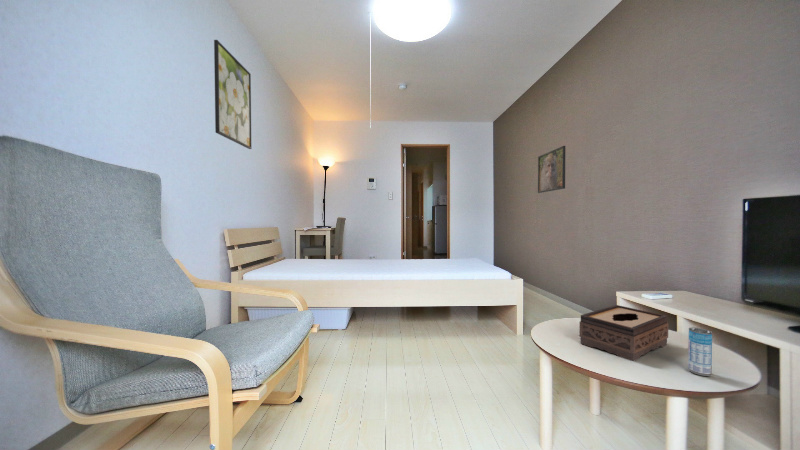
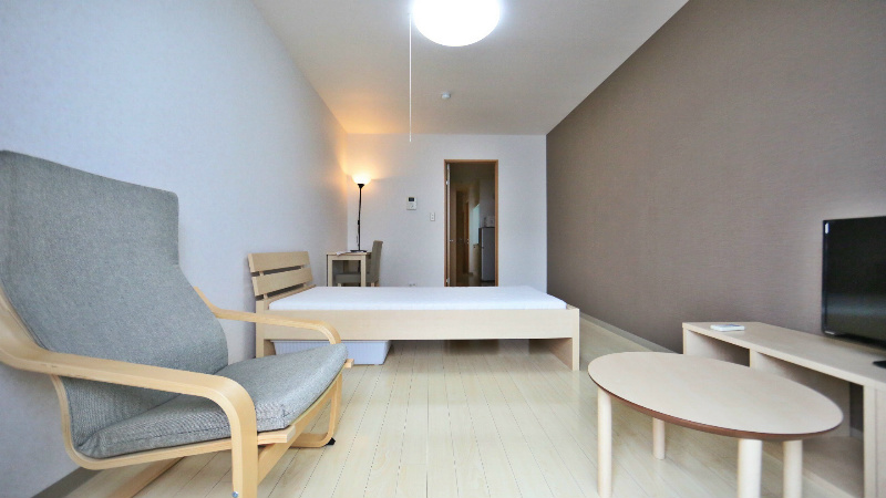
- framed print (550, 171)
- tissue box (623, 329)
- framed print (234, 100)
- beverage can (699, 351)
